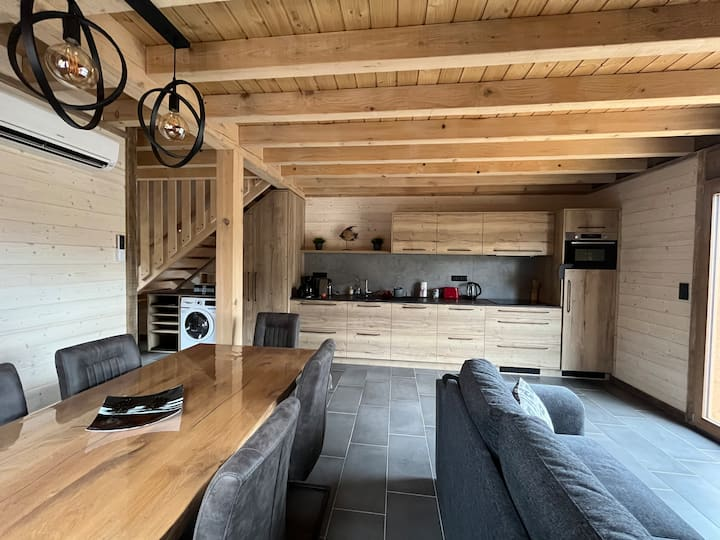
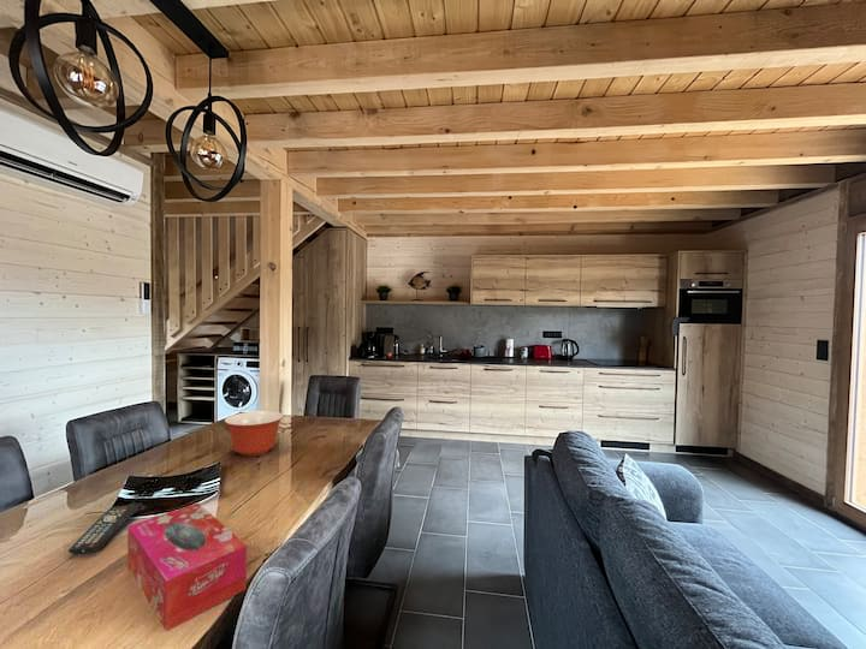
+ remote control (107, 525)
+ mixing bowl (254, 434)
+ tissue box (184, 555)
